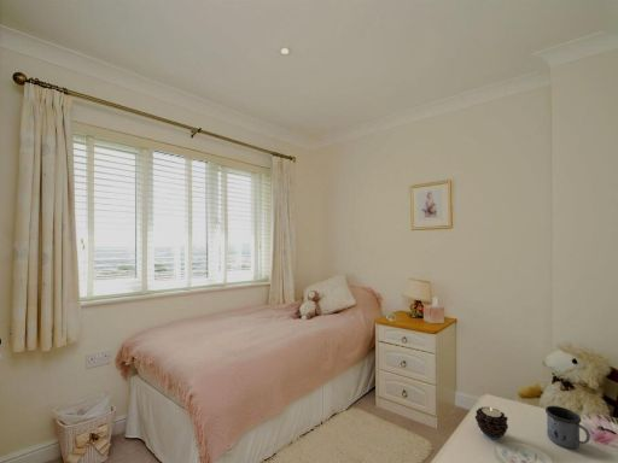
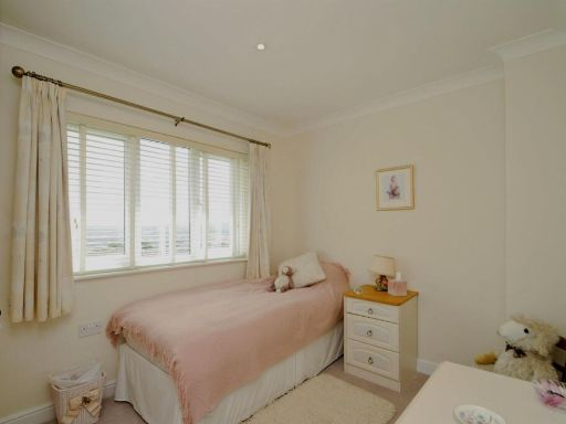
- mug (567, 429)
- candle (491, 421)
